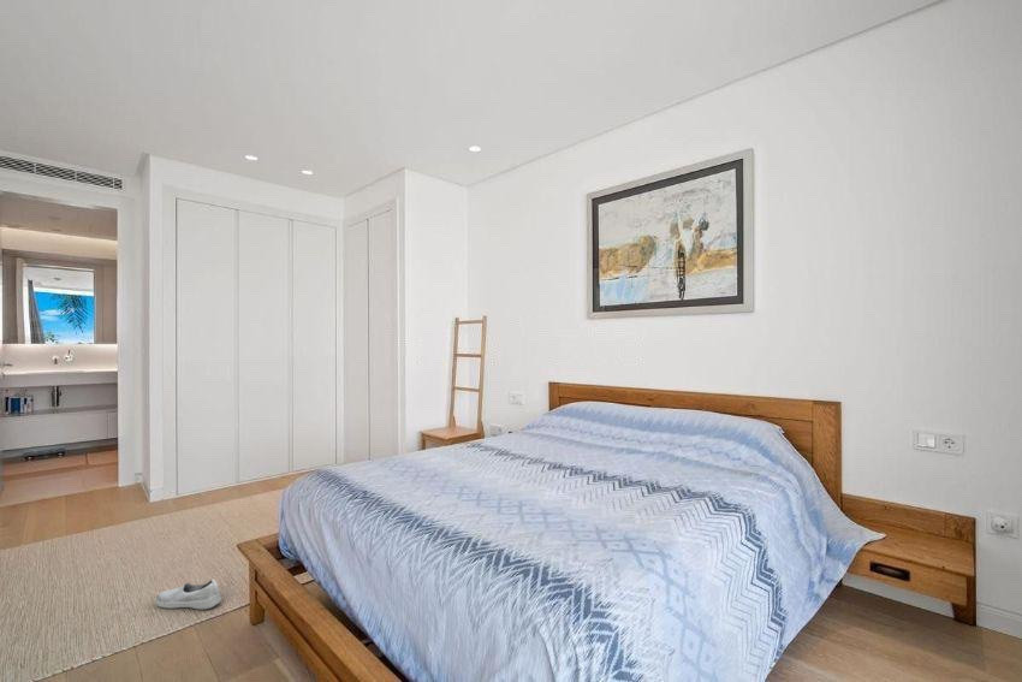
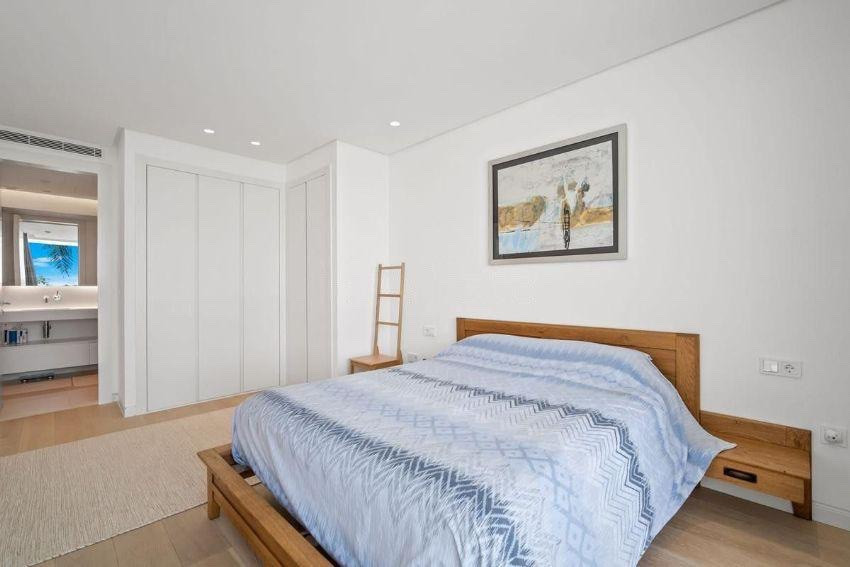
- shoe (189, 591)
